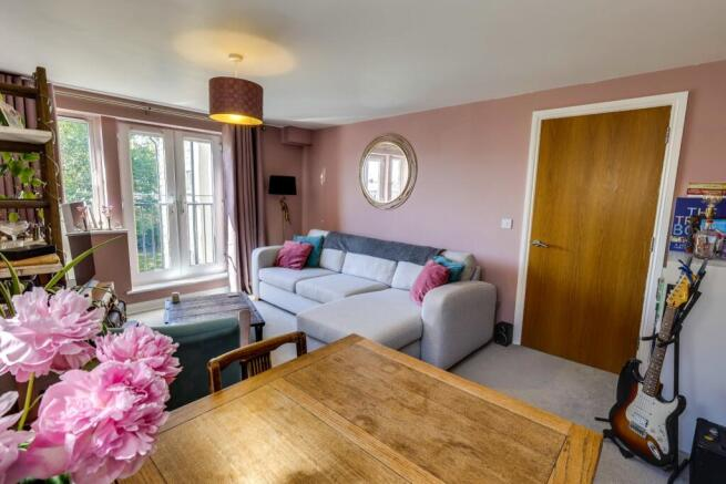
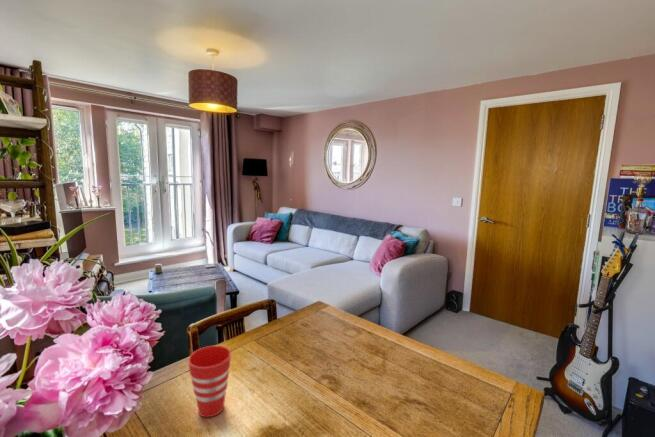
+ cup (210, 382)
